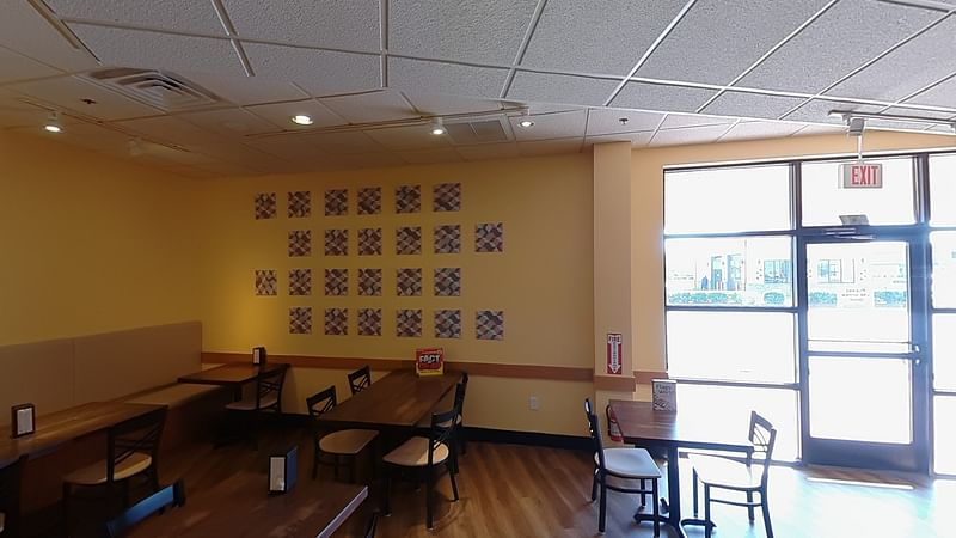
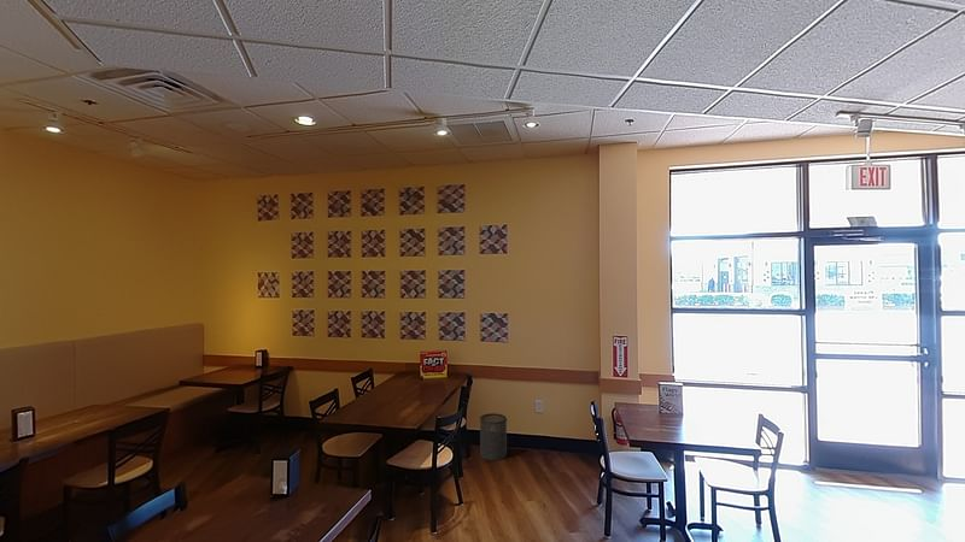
+ trash can (492, 436)
